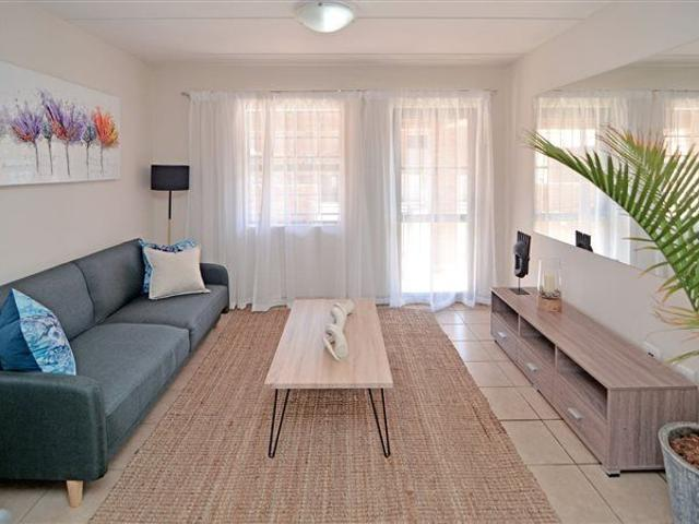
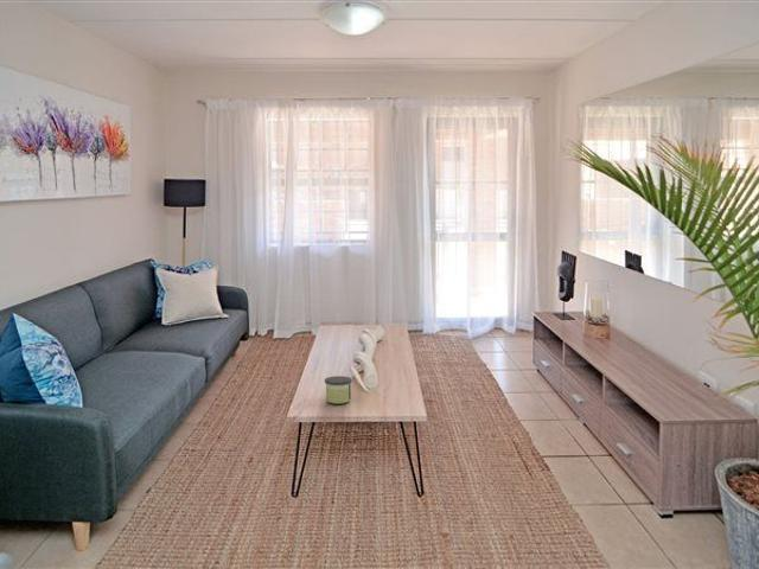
+ candle (338, 390)
